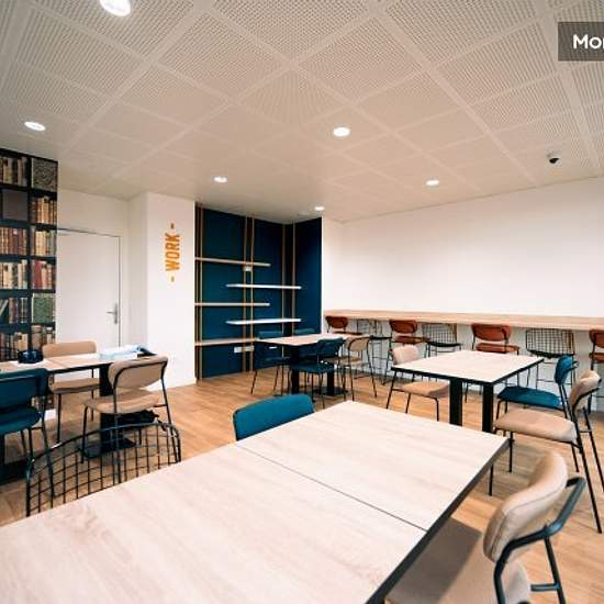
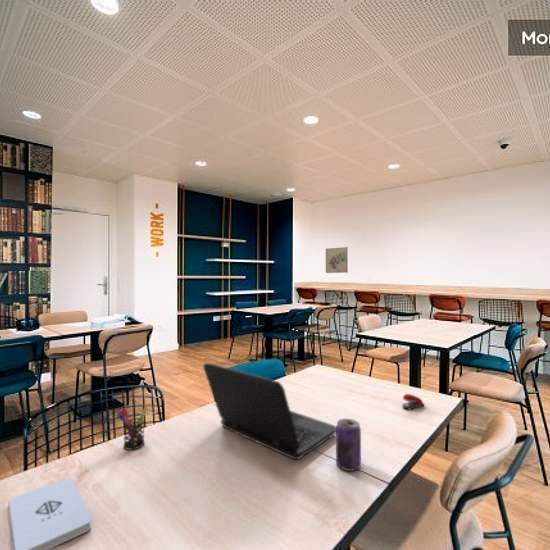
+ notepad (48, 513)
+ pen holder (134, 425)
+ stapler (412, 400)
+ wall art (336, 260)
+ laptop (270, 397)
+ beverage can (348, 443)
